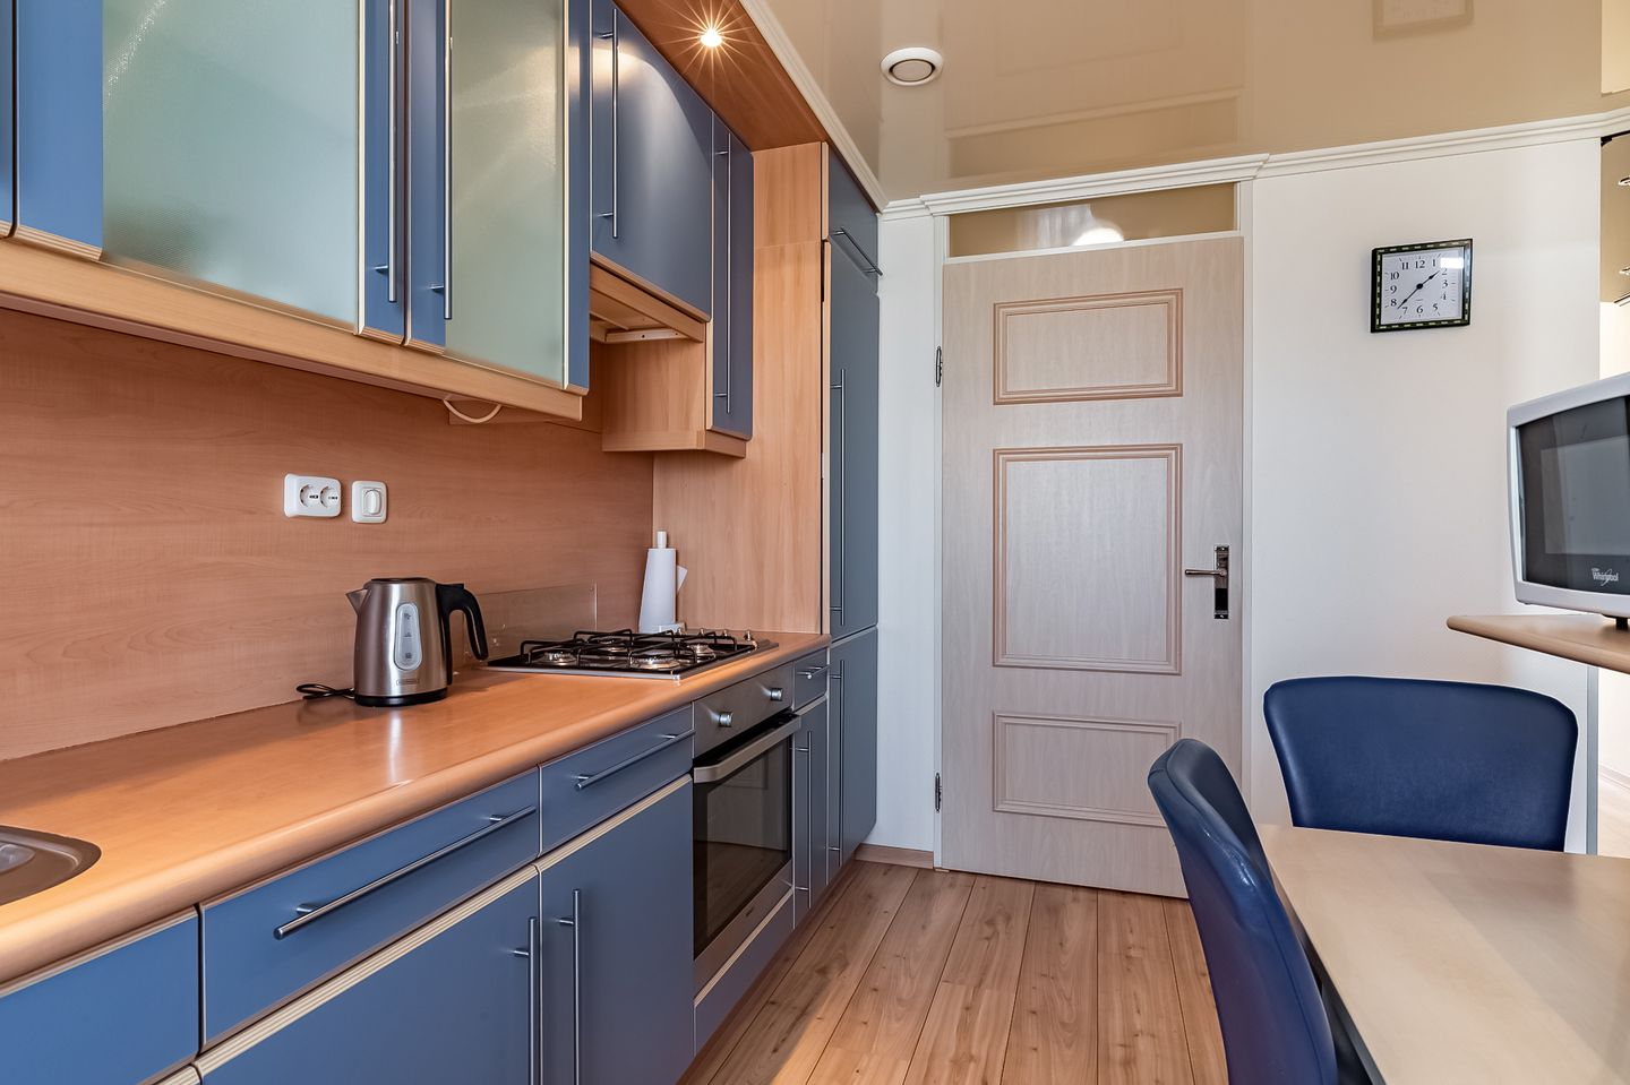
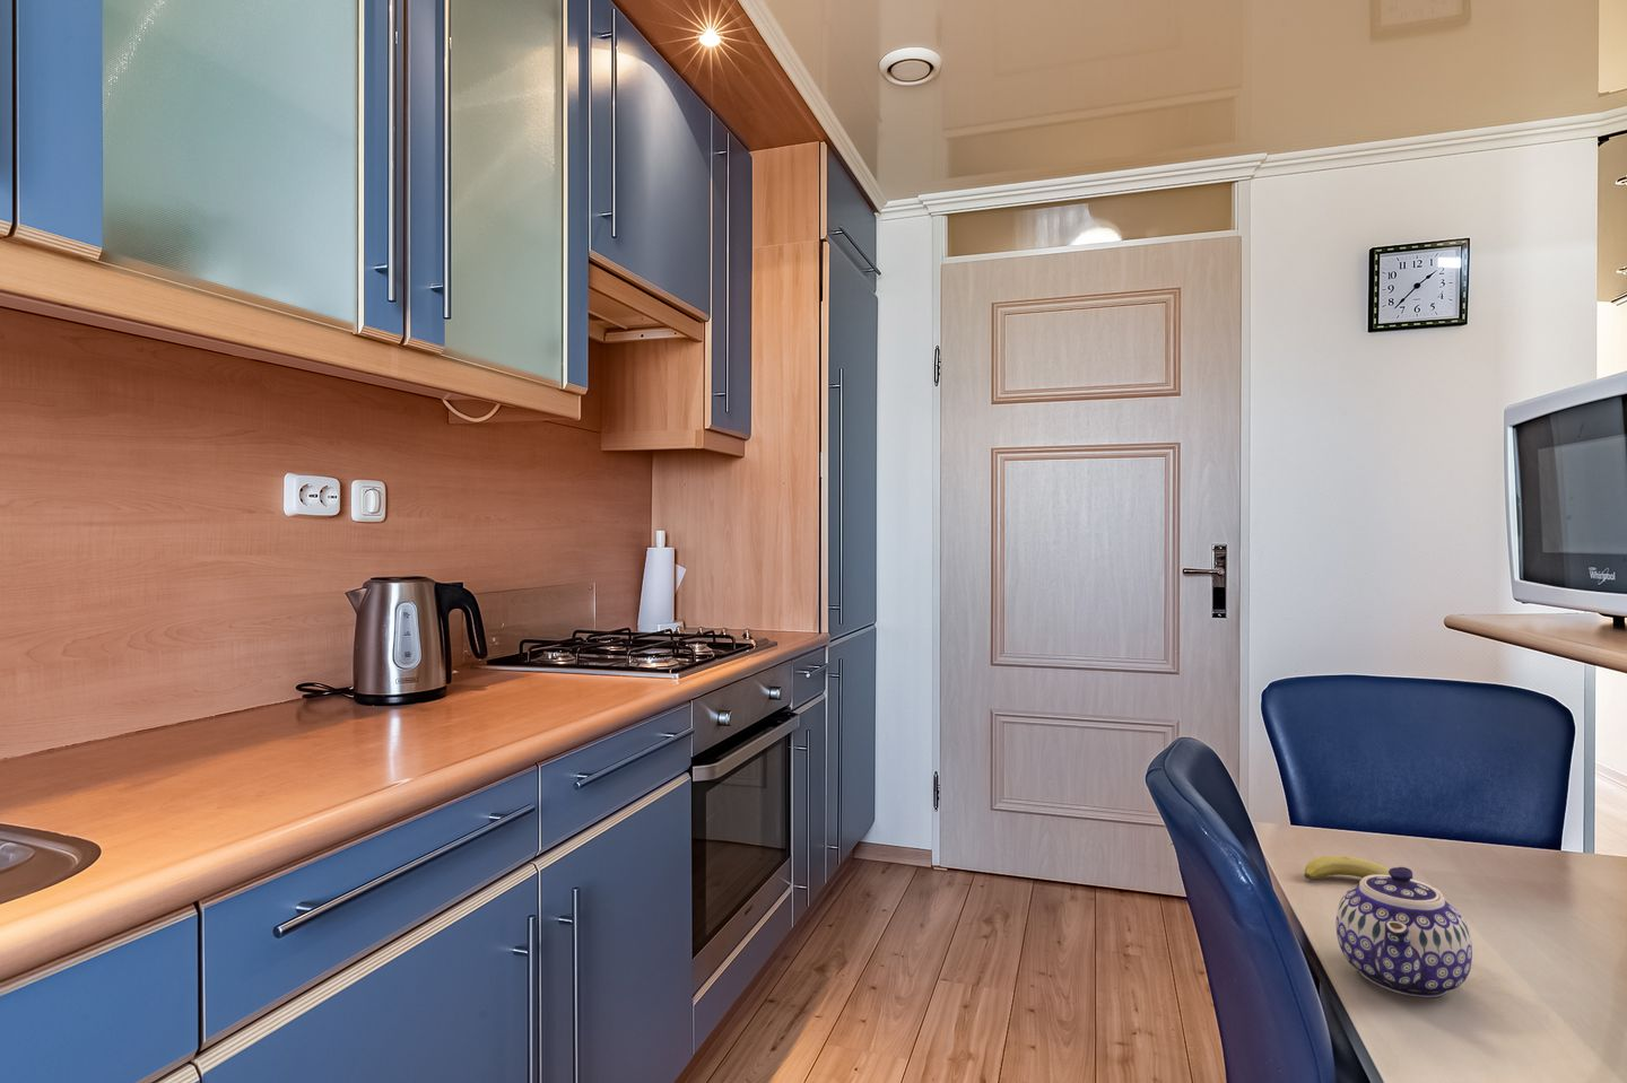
+ fruit (1357, 873)
+ teapot (1401, 922)
